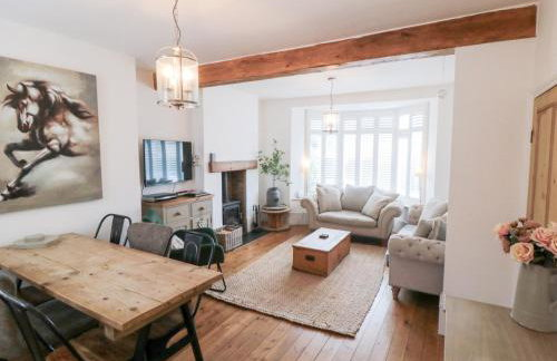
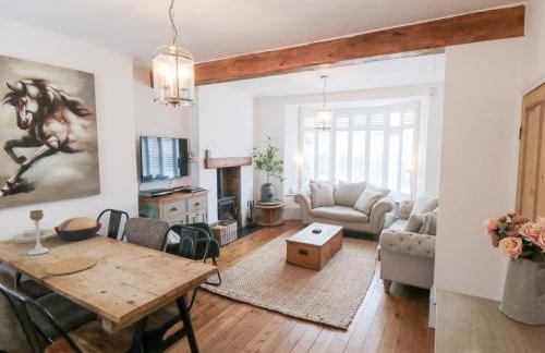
+ candle holder (37, 231)
+ plate (71, 265)
+ decorative bowl (78, 227)
